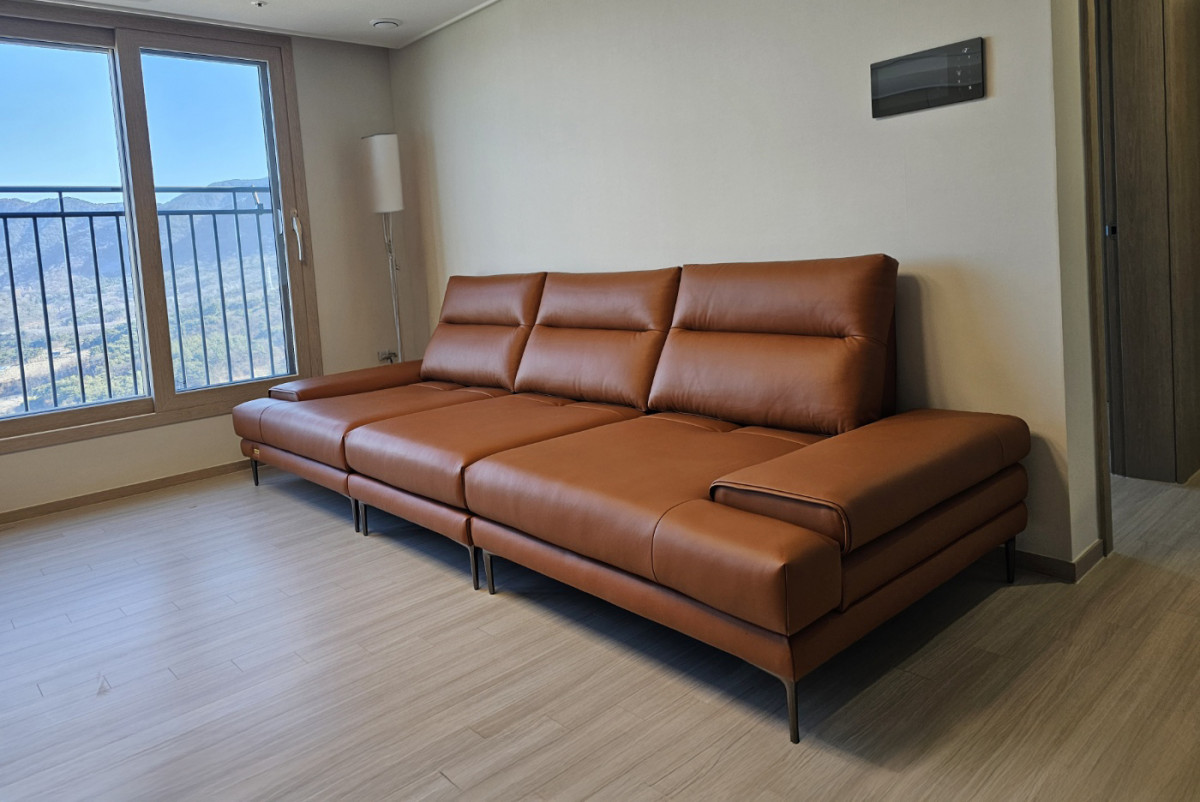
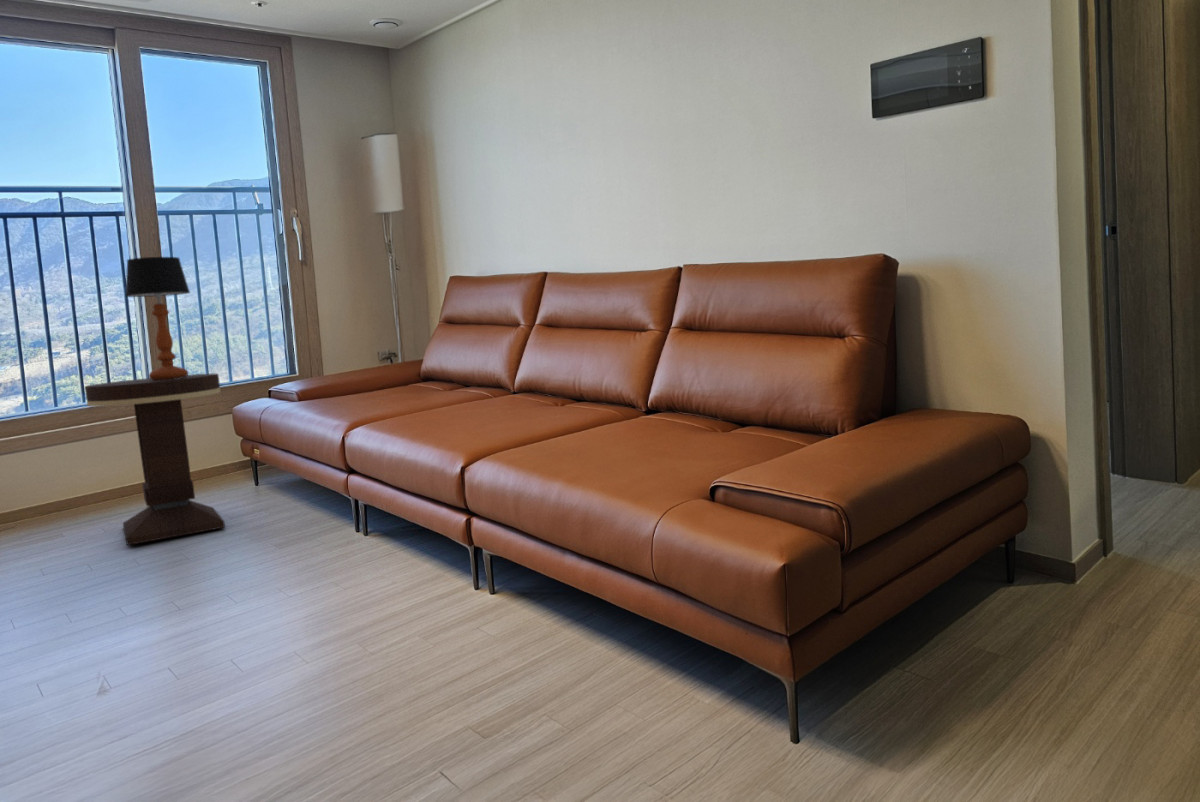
+ side table (163, 454)
+ table lamp (161, 319)
